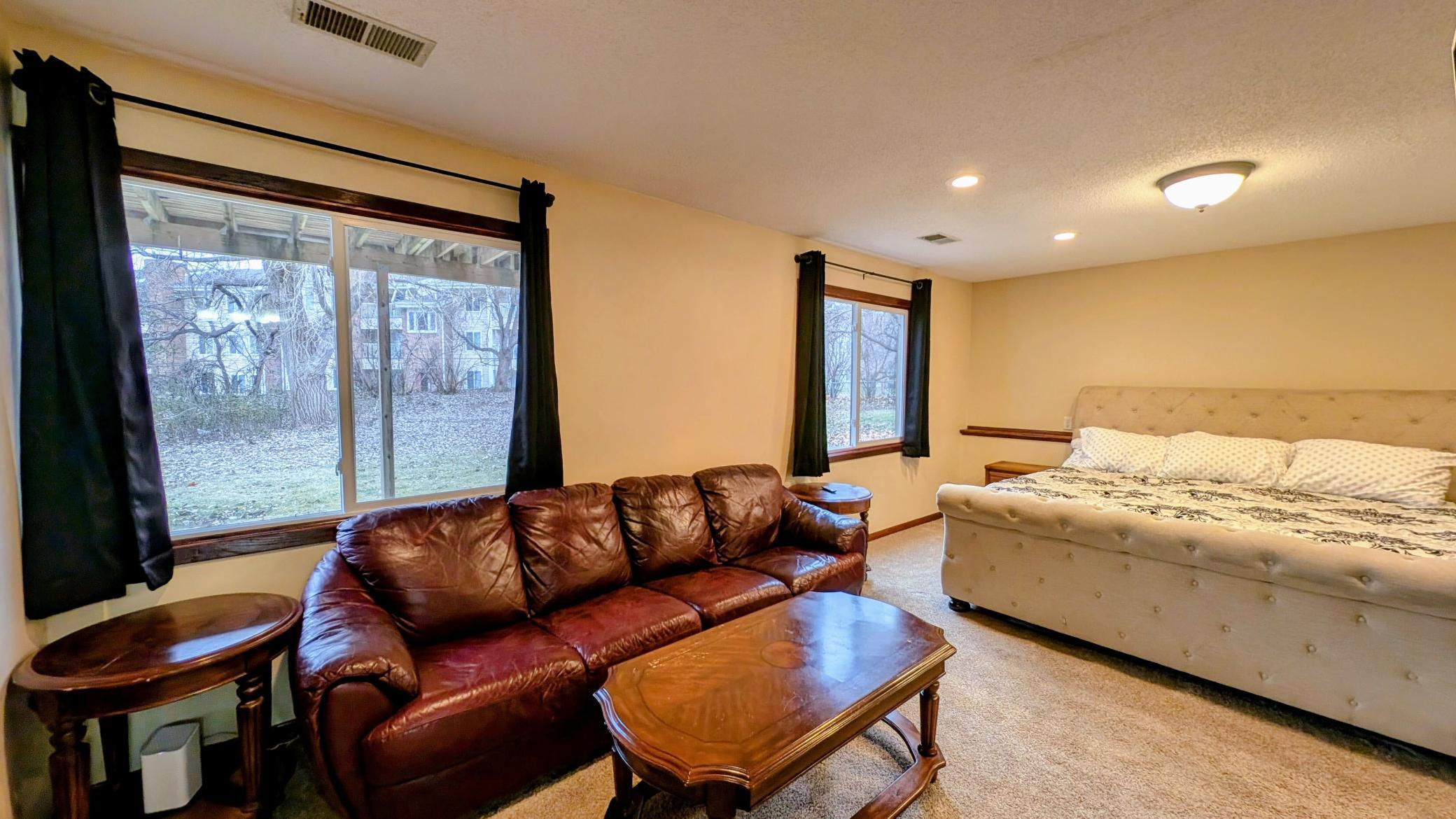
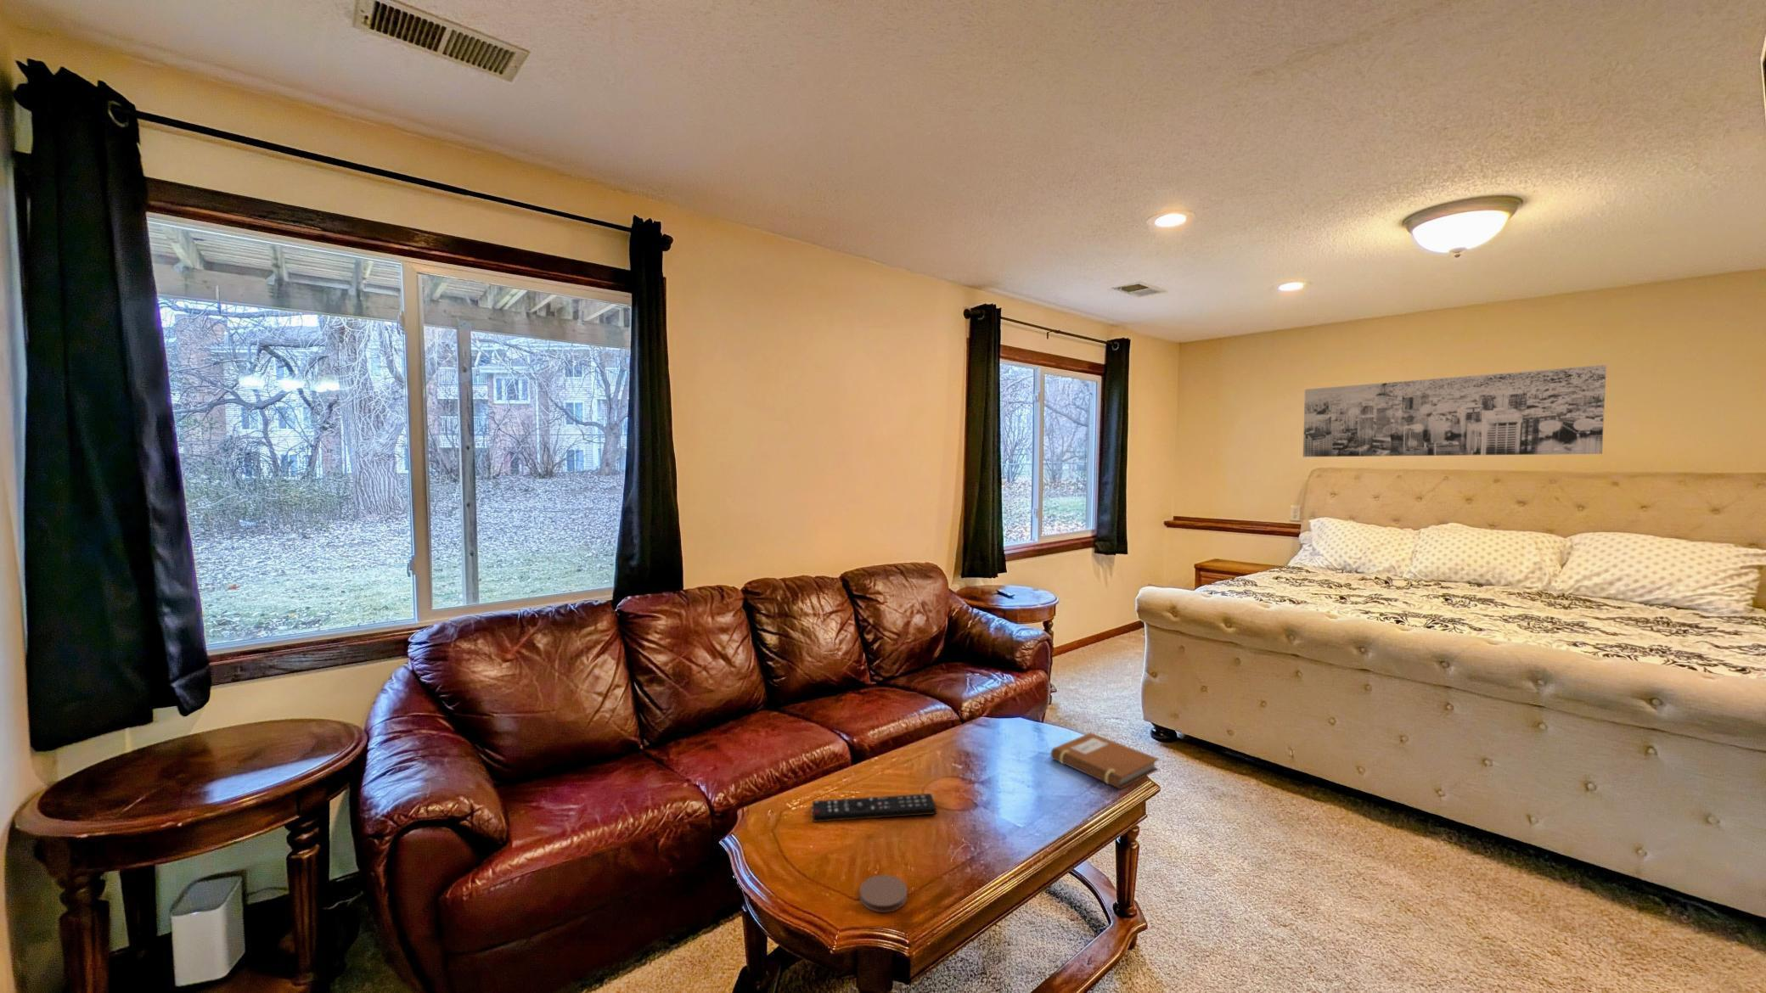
+ notebook (1101, 758)
+ remote control (873, 806)
+ coaster (883, 892)
+ wall art (1434, 417)
